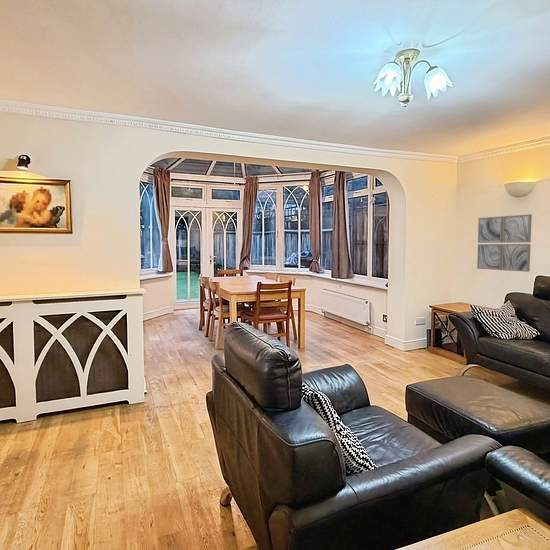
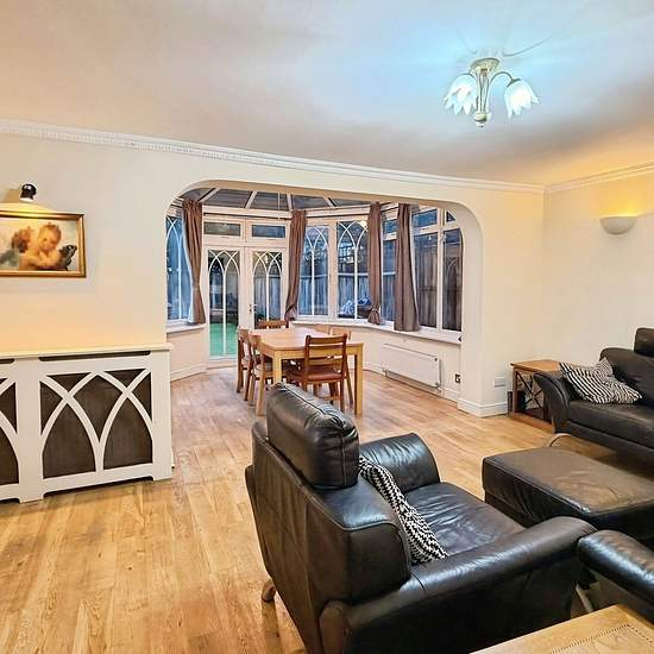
- wall art (502, 242)
